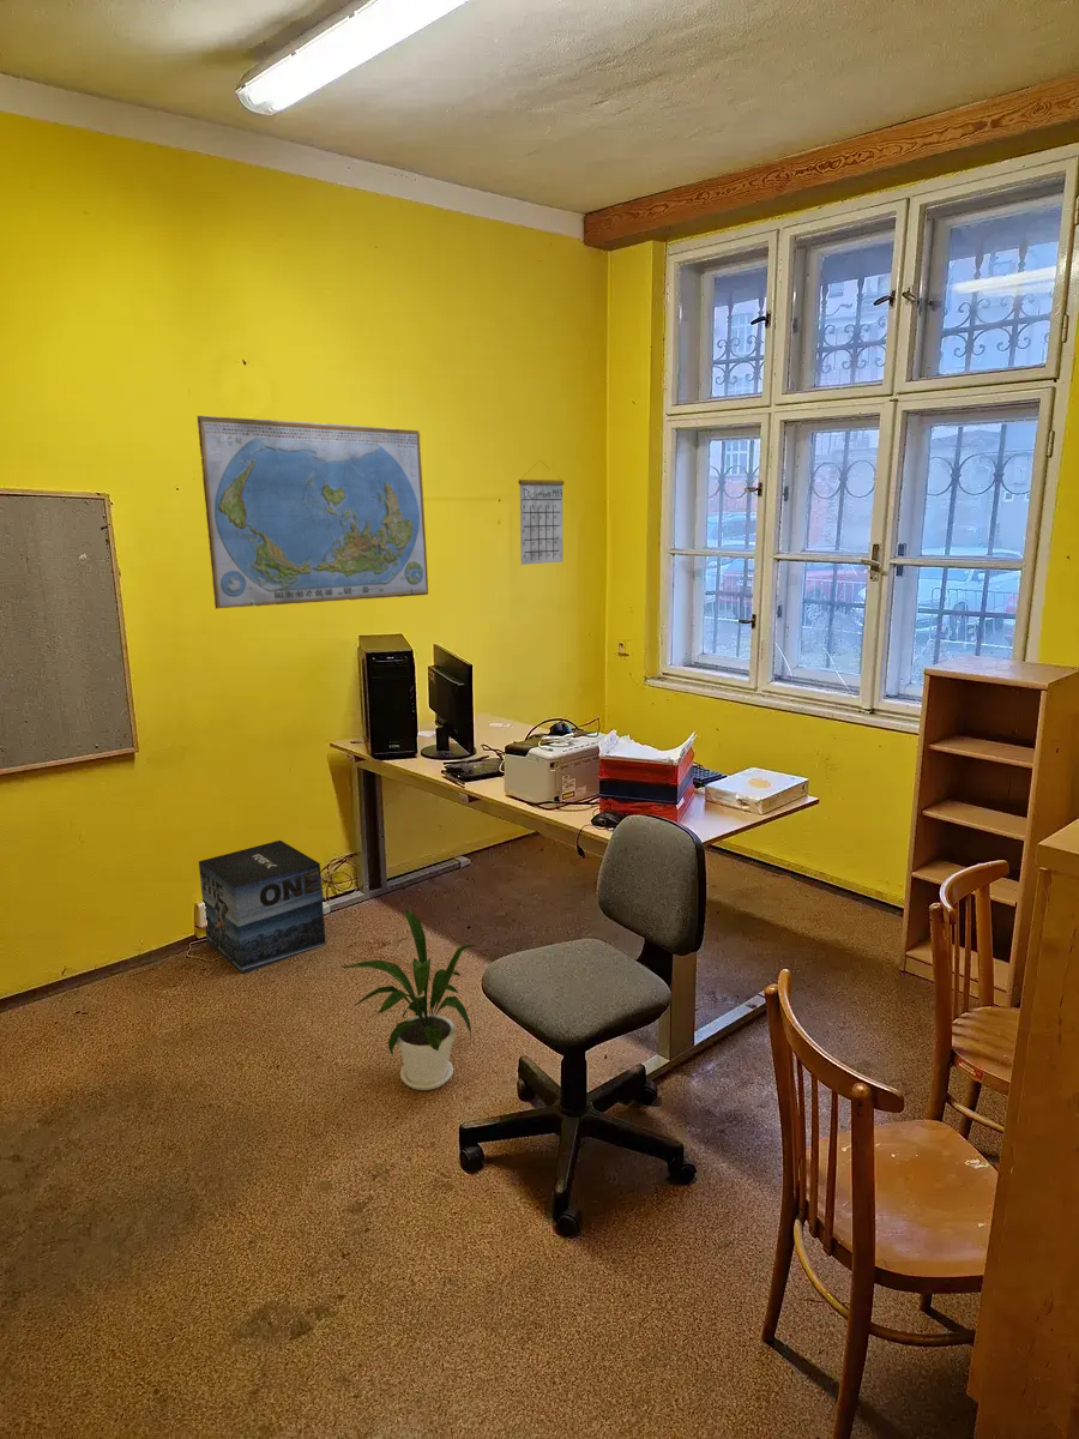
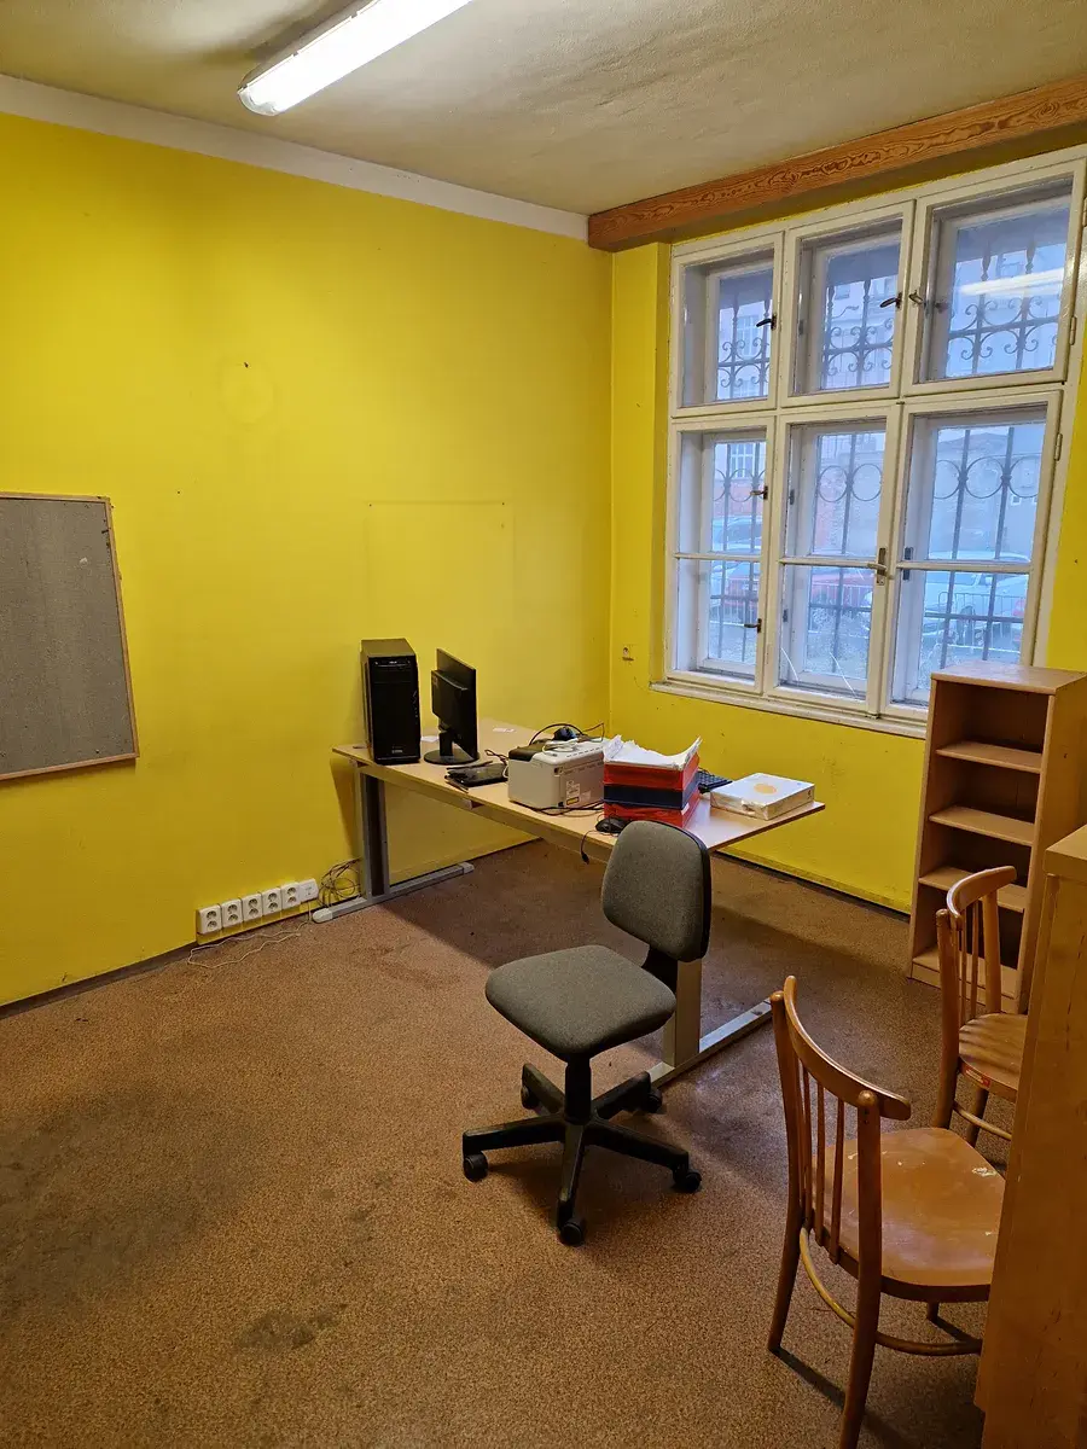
- house plant (420, 1003)
- world map (325, 514)
- cardboard box (261, 903)
- calendar (542, 512)
